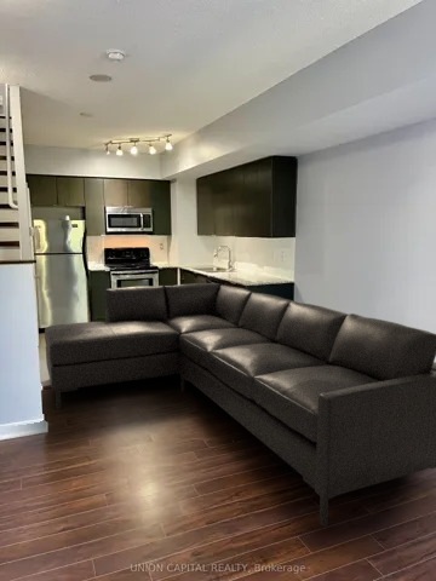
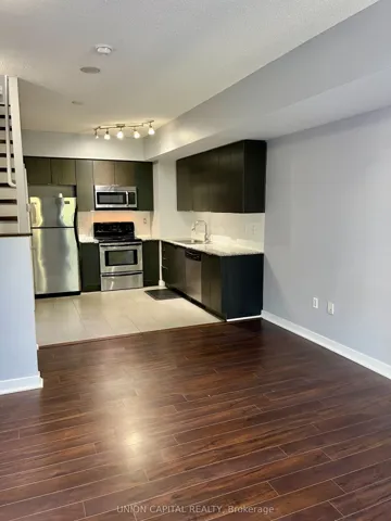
- sofa (194, 362)
